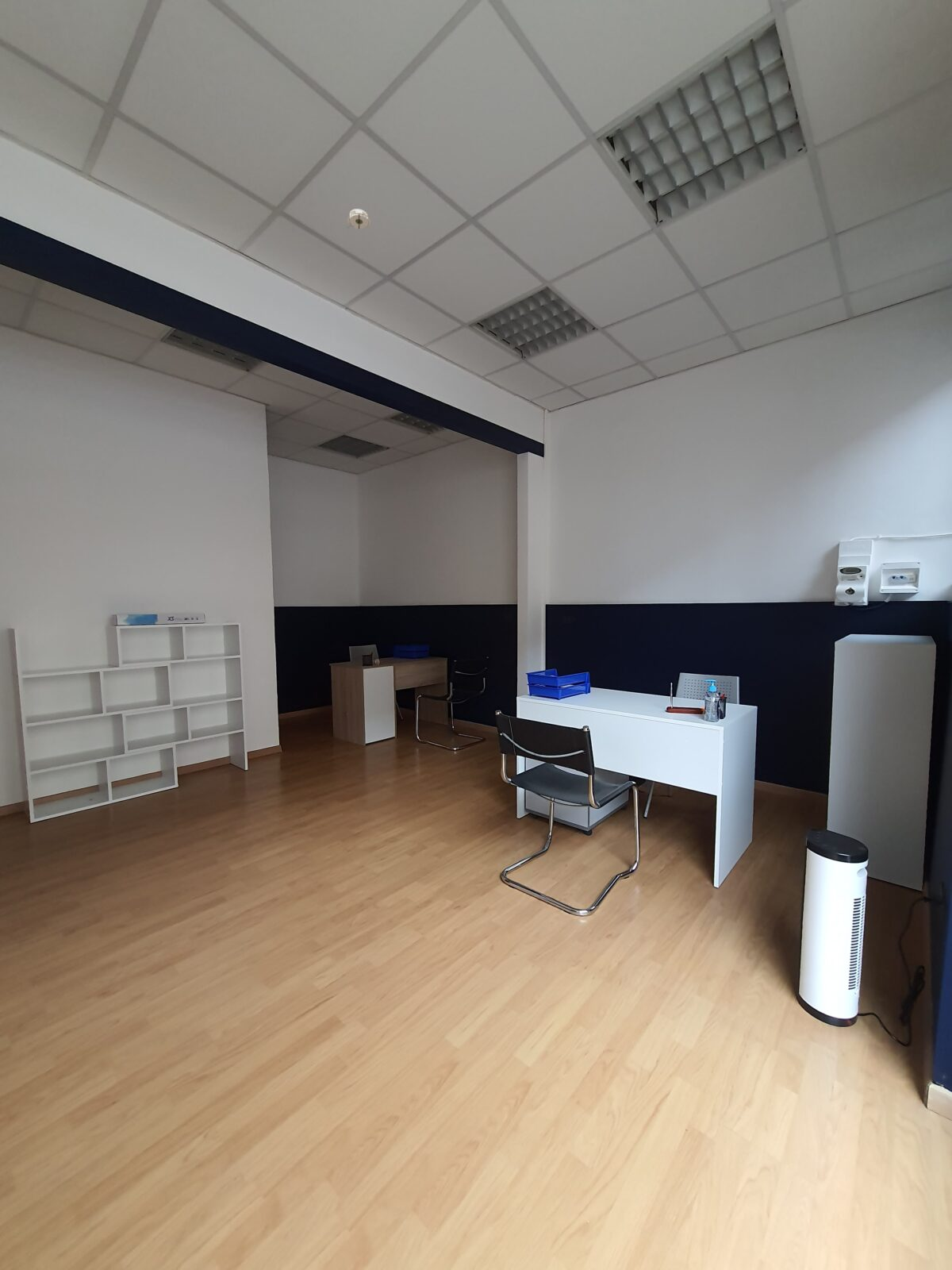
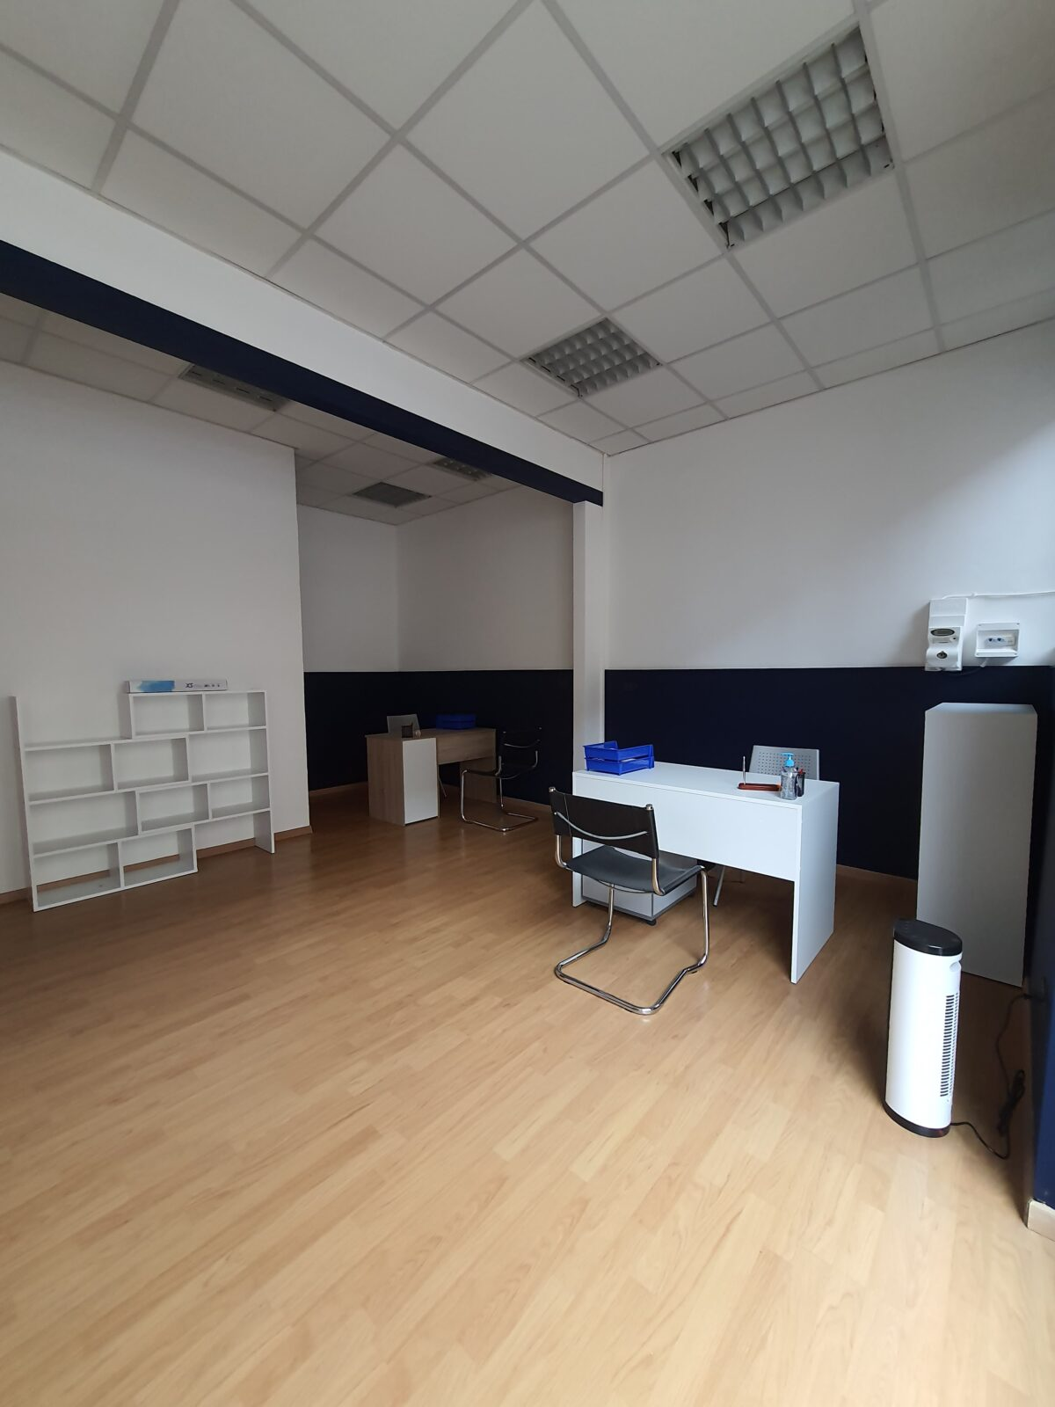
- smoke detector (358, 219)
